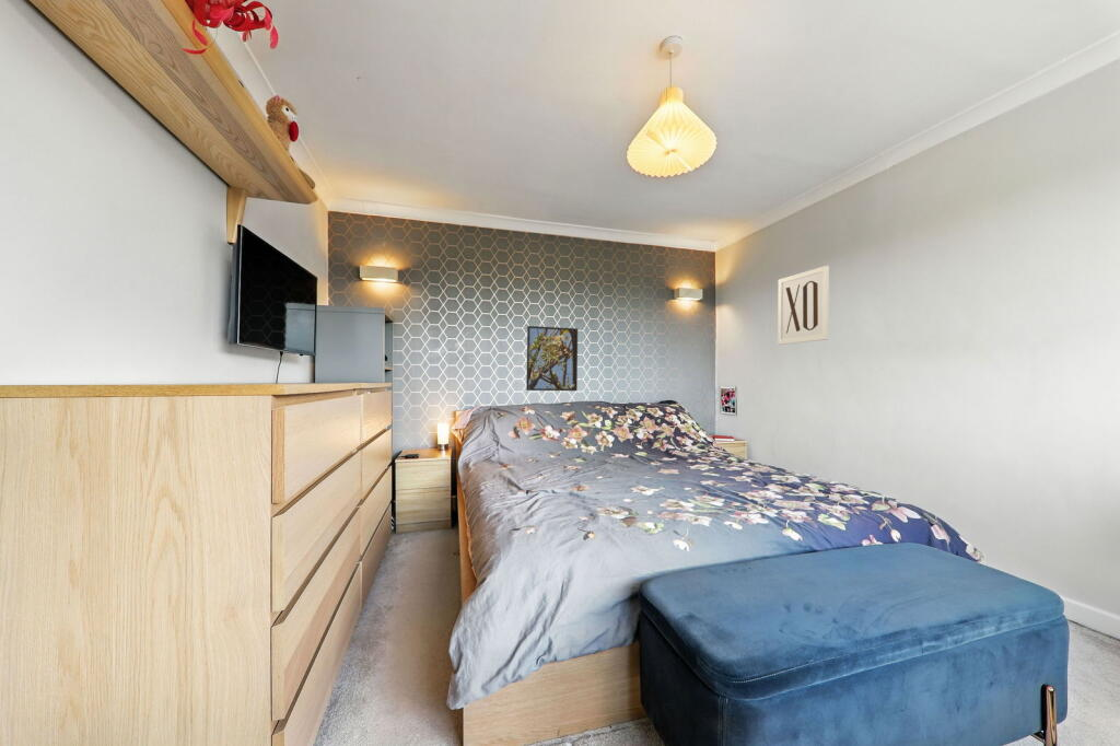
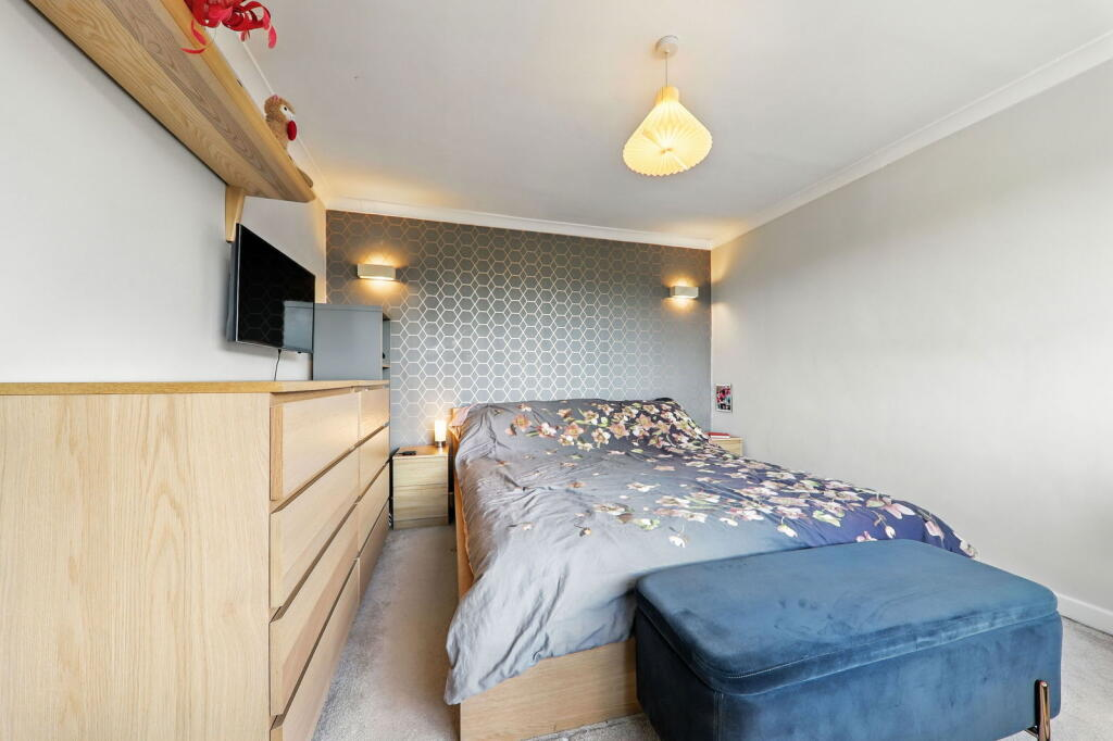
- wall art (802, 307)
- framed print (552, 359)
